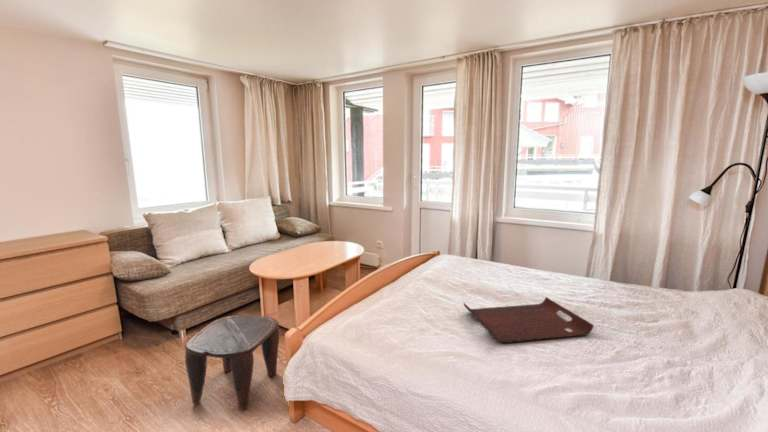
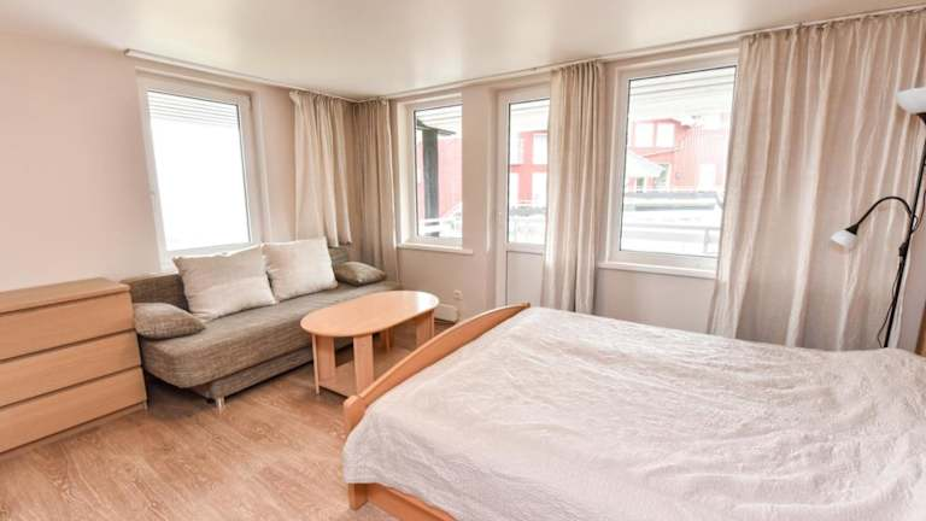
- serving tray (523, 317)
- stool (236, 359)
